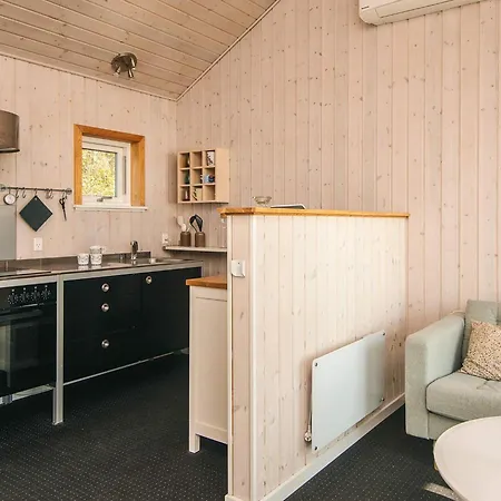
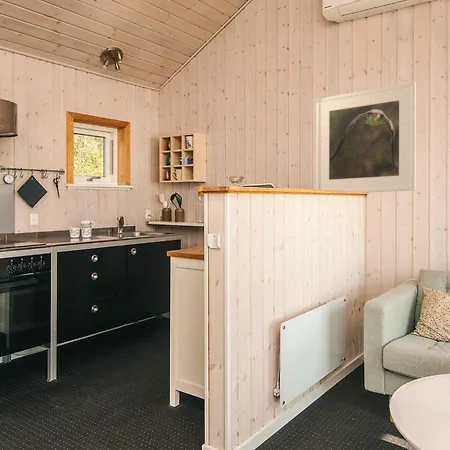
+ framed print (362, 141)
